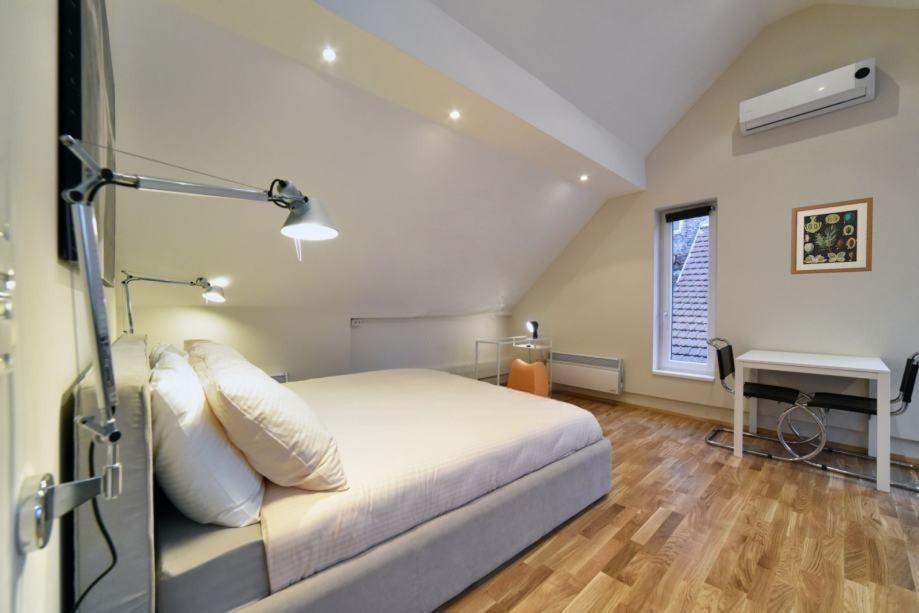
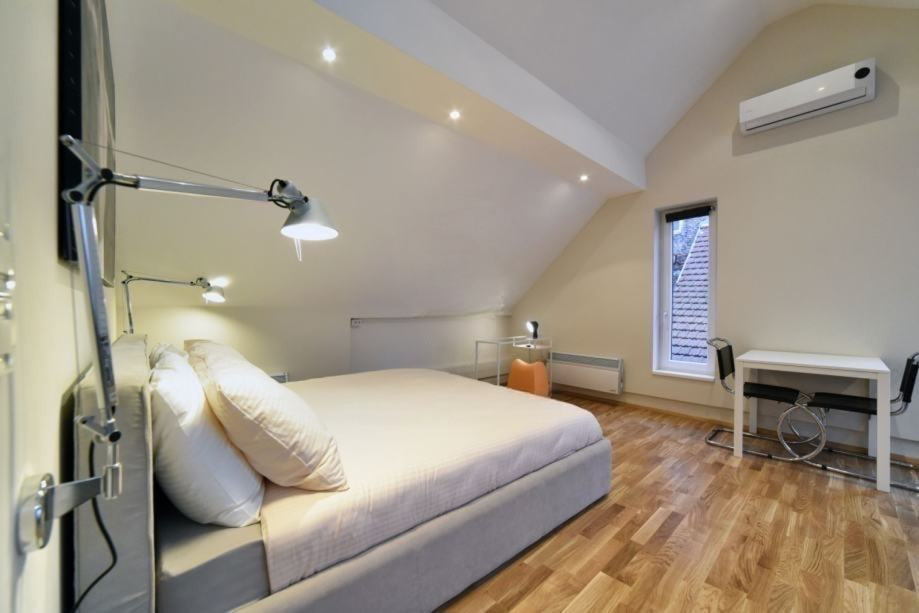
- wall art (829, 238)
